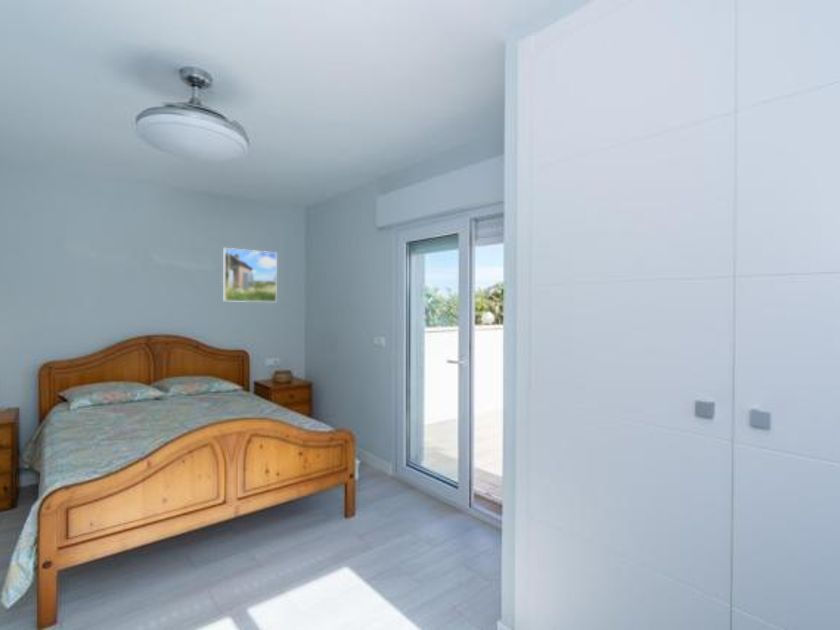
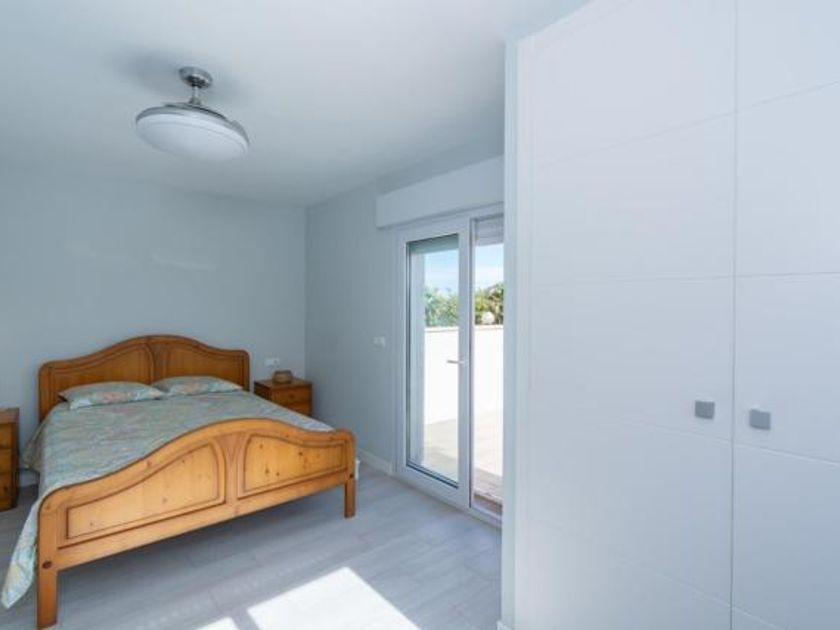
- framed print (250, 276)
